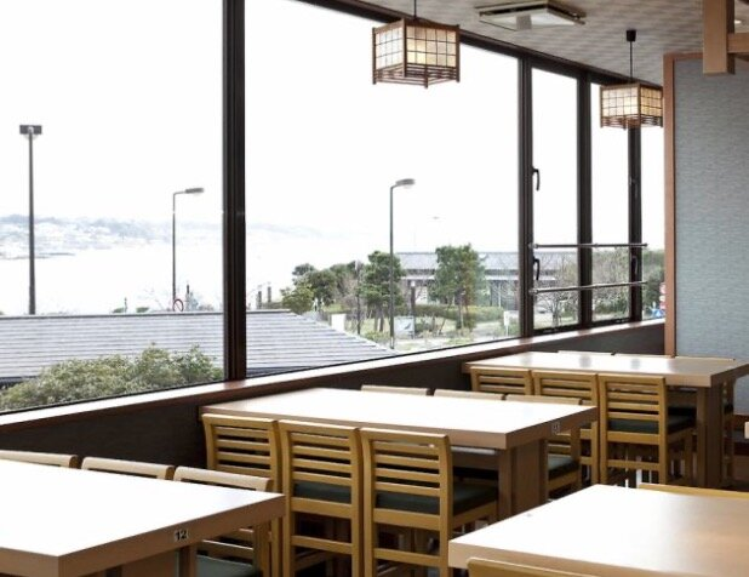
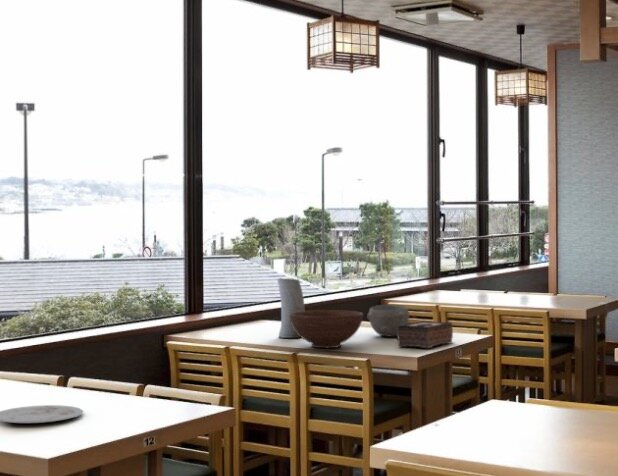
+ tissue box (425, 334)
+ vase (291, 307)
+ bowl (388, 321)
+ plate (38, 415)
+ fruit bowl (326, 330)
